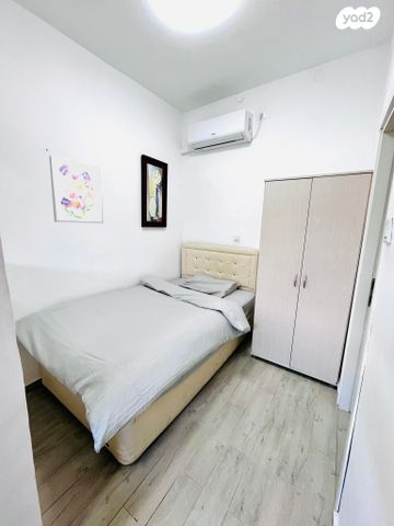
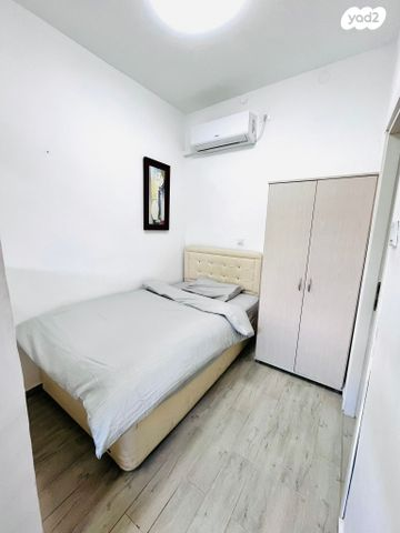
- wall art (79, 193)
